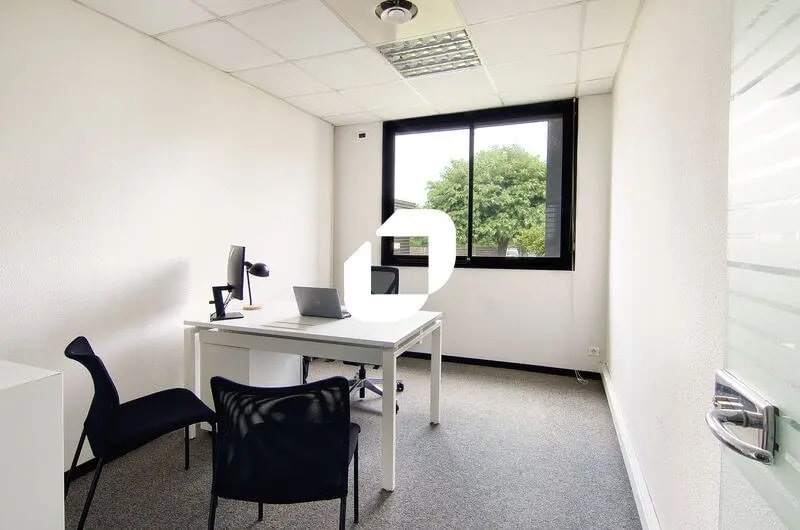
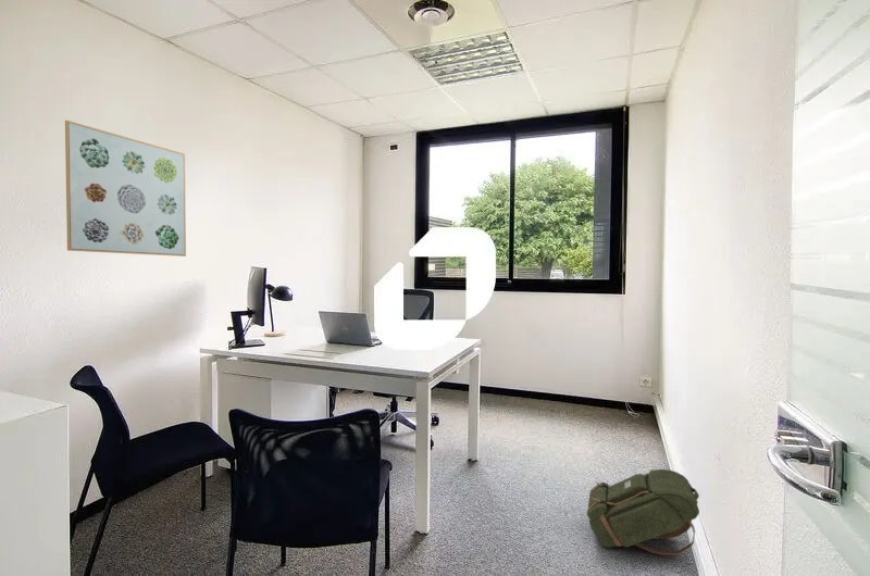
+ wall art (133, 196)
+ backpack (641, 508)
